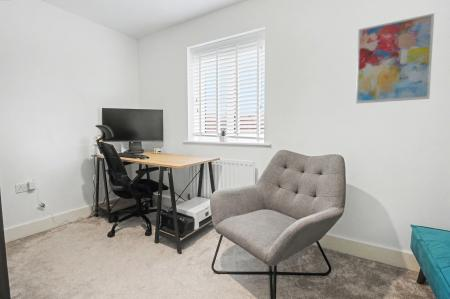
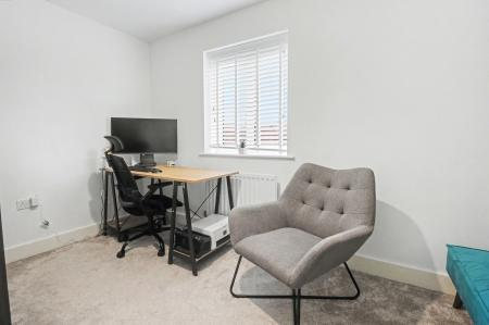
- wall art (391, 62)
